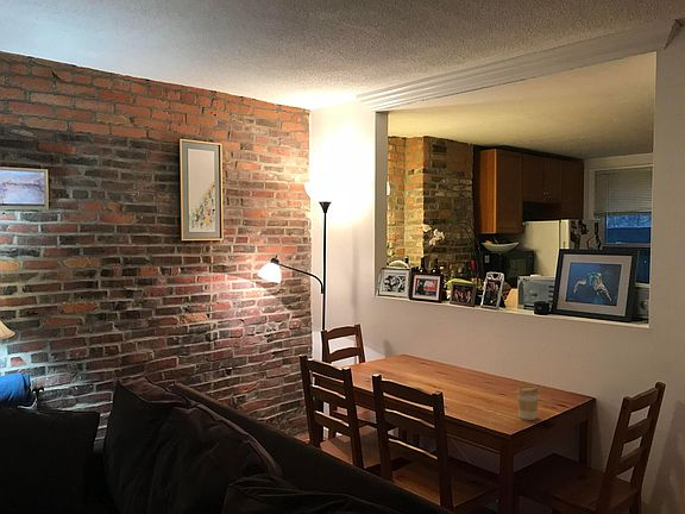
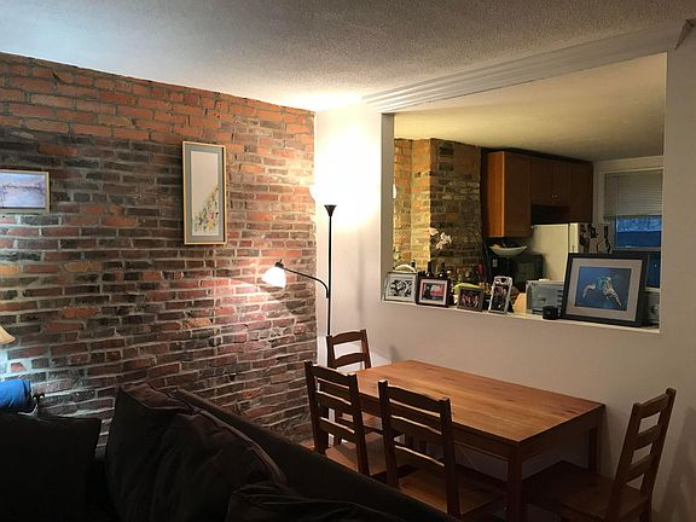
- coffee cup (527, 402)
